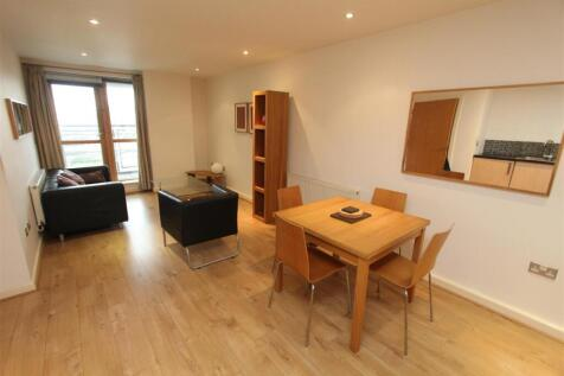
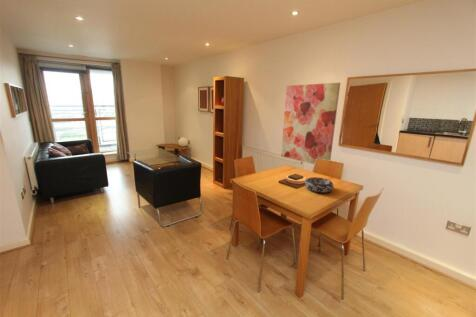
+ wall art (306, 124)
+ decorative bowl (319, 184)
